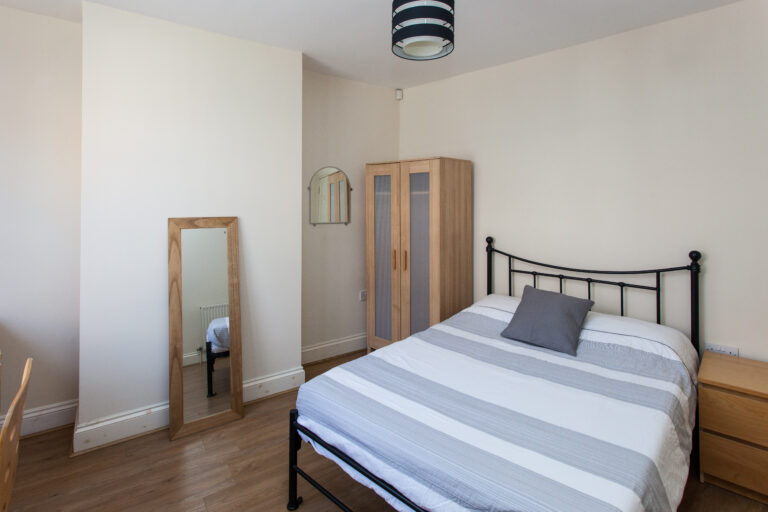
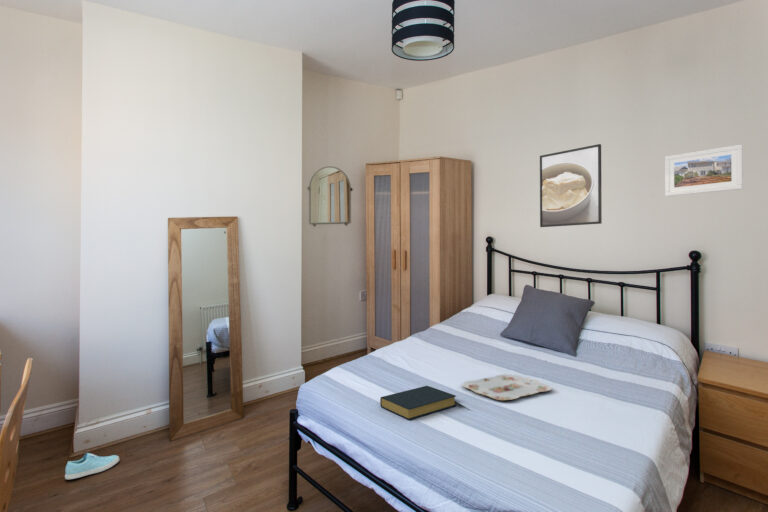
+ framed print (569, 187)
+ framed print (701, 171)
+ serving tray (506, 387)
+ hardback book (418, 401)
+ sneaker (93, 461)
